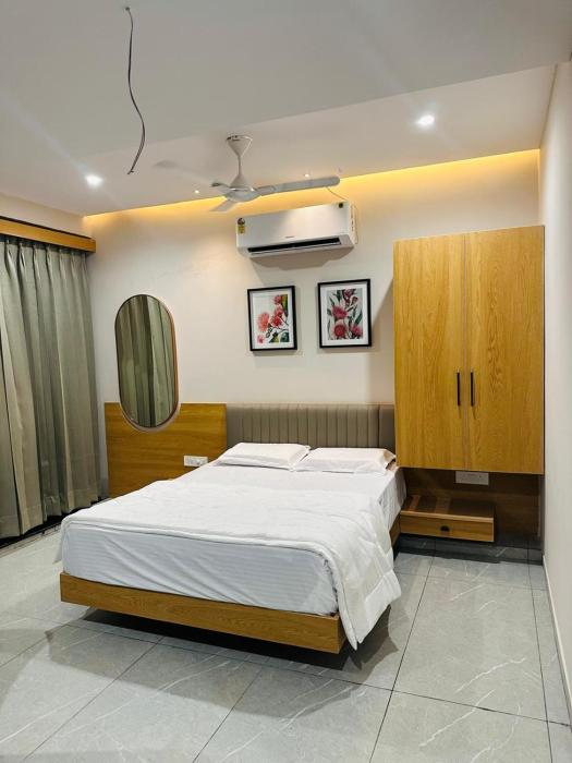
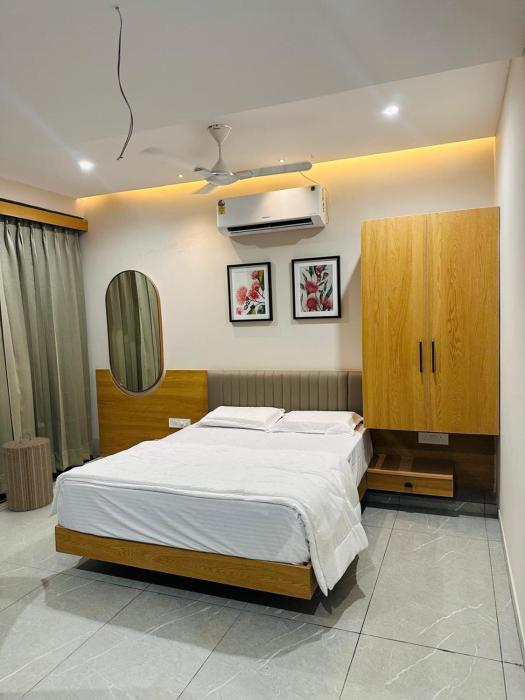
+ laundry hamper (28, 467)
